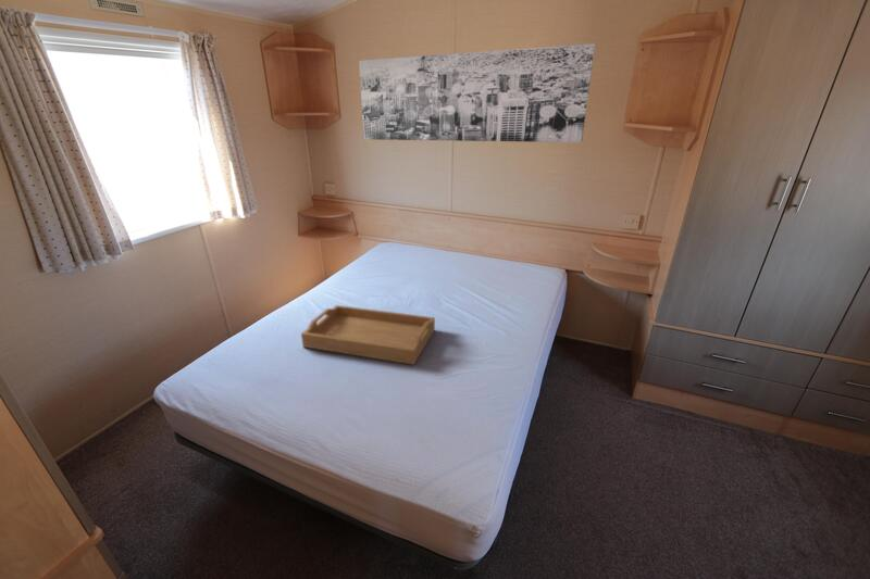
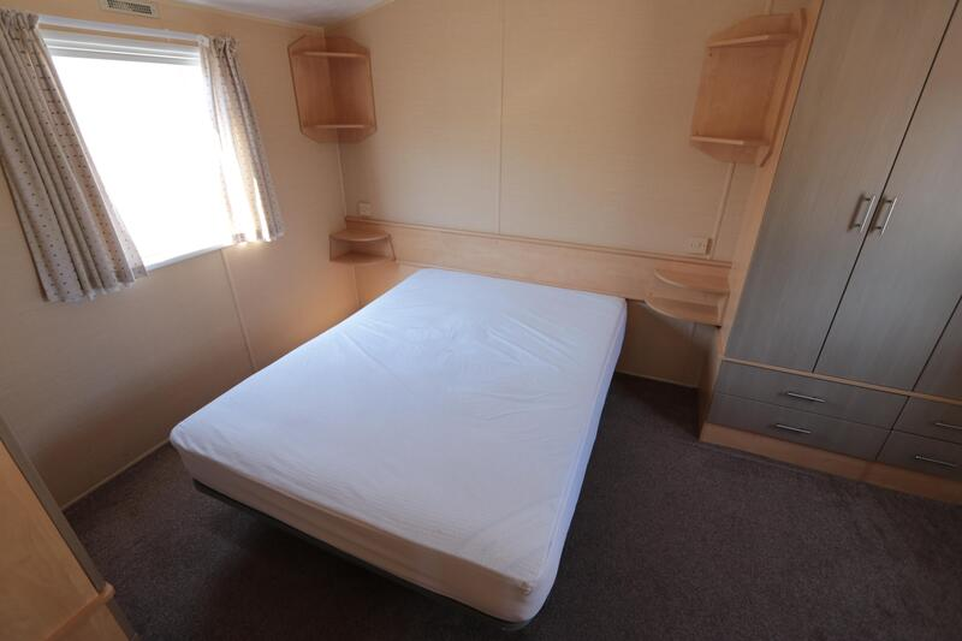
- wall art (462, 98)
- serving tray (371, 329)
